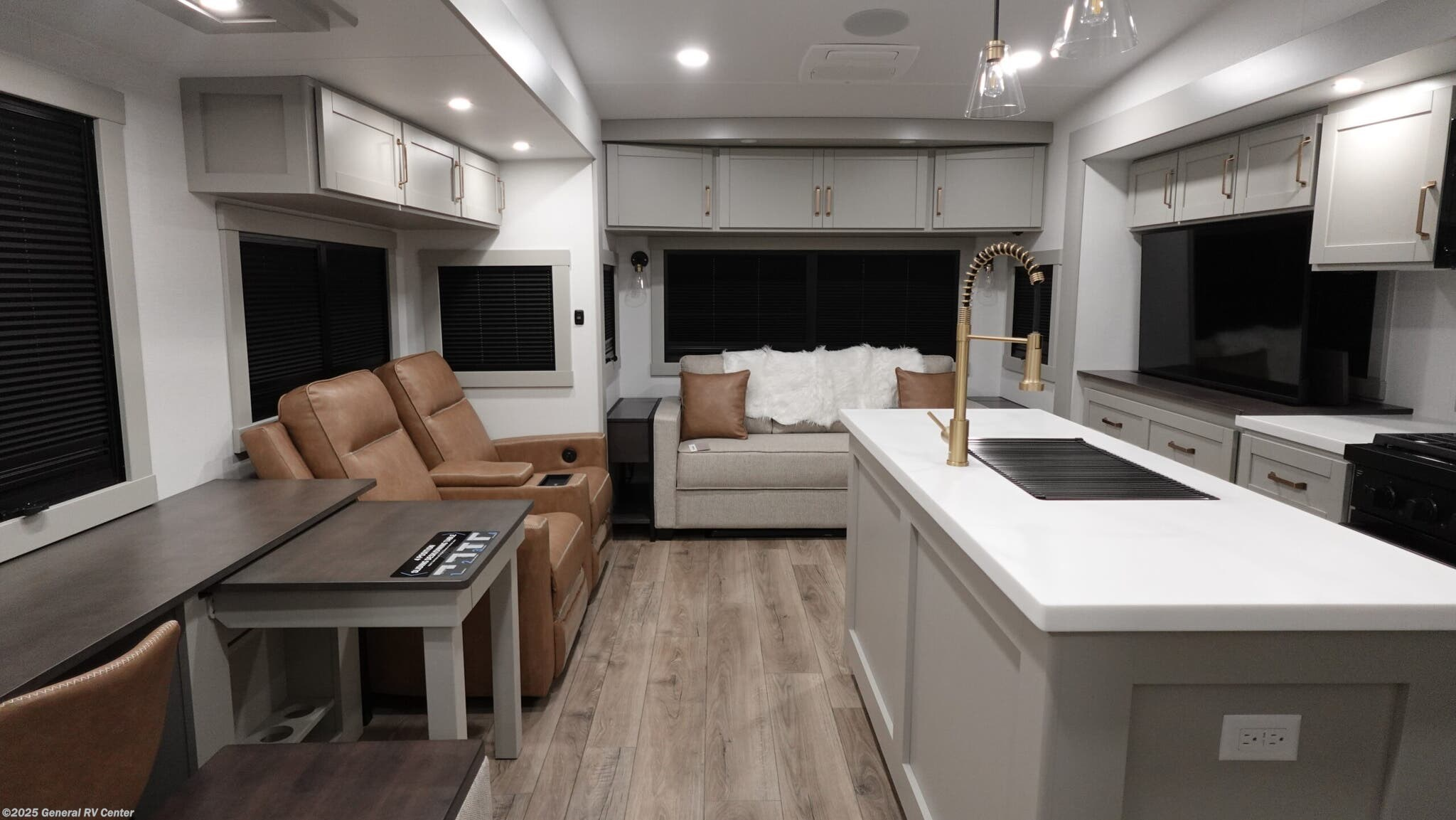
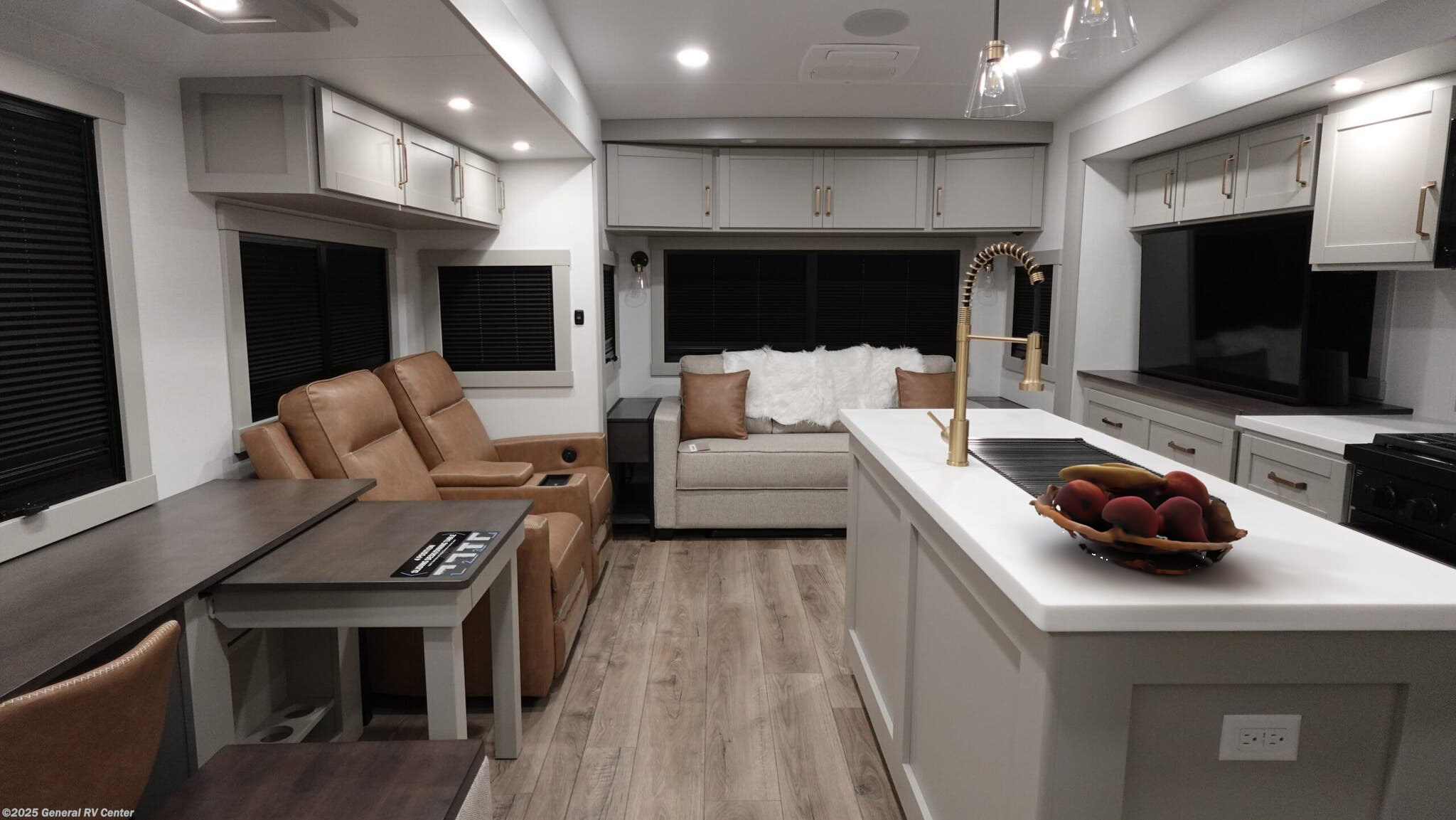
+ fruit basket (1134, 508)
